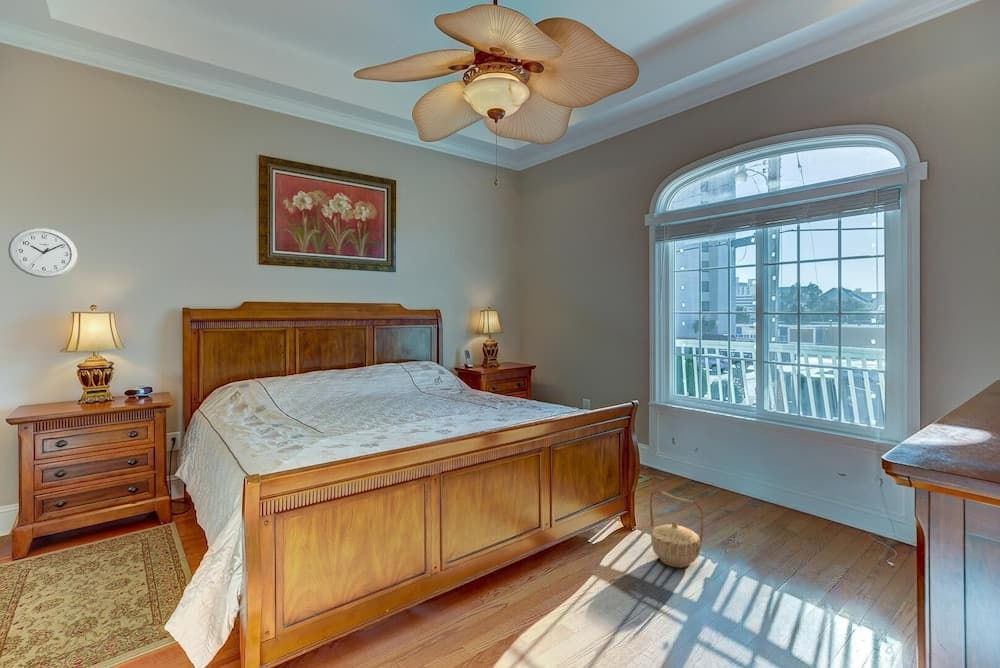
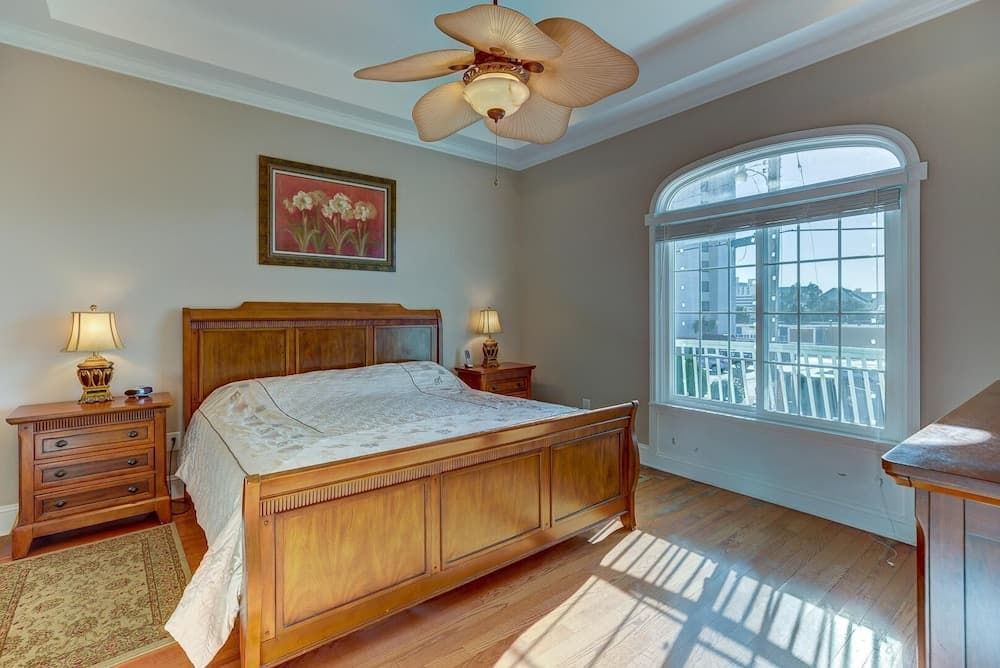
- basket (675, 527)
- wall clock (43, 252)
